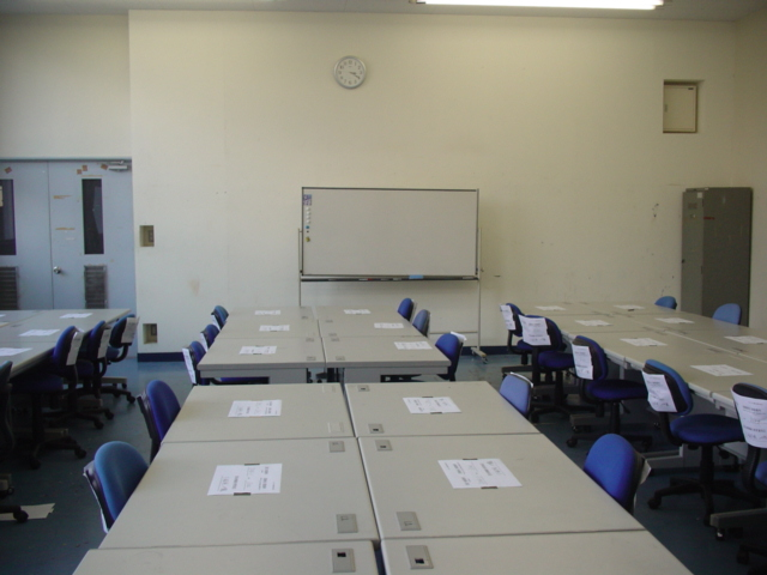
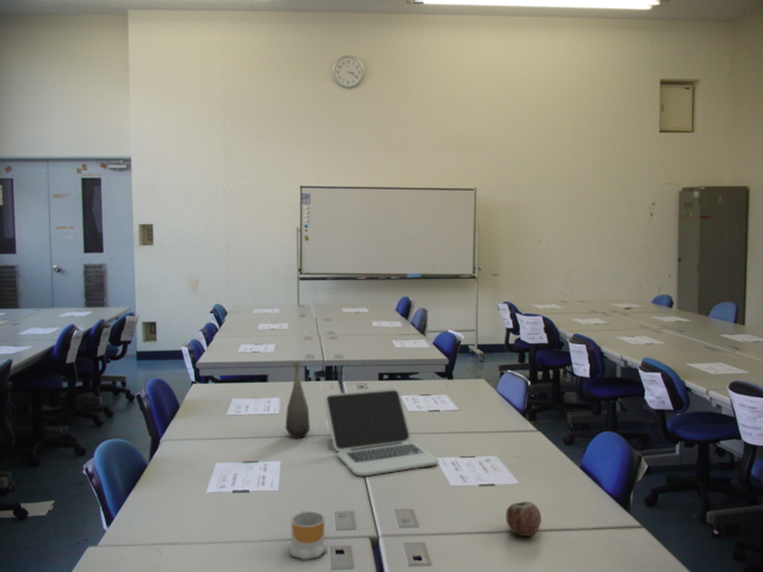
+ apple (522, 517)
+ bottle (298, 398)
+ mug (306, 531)
+ laptop (379, 428)
